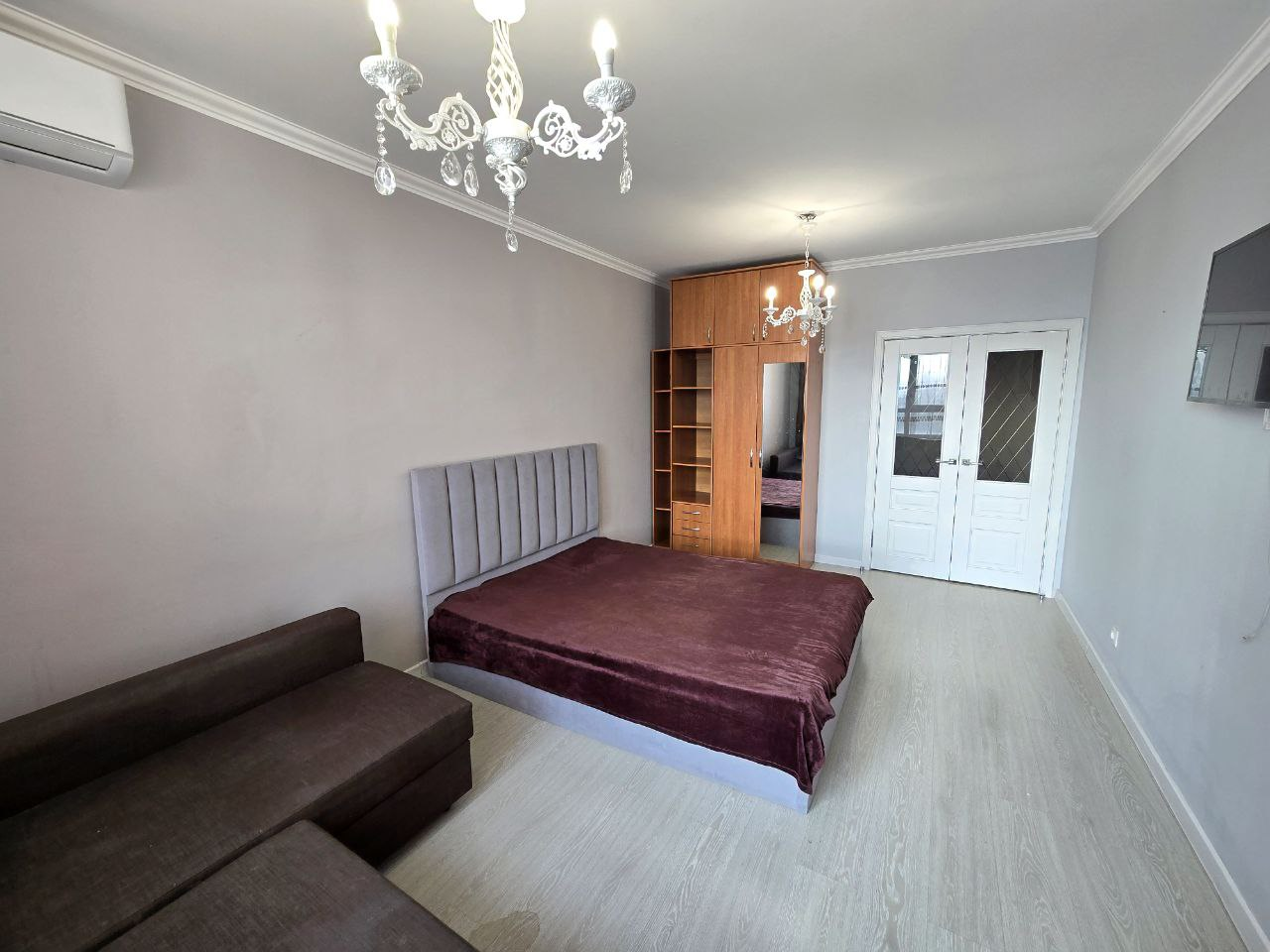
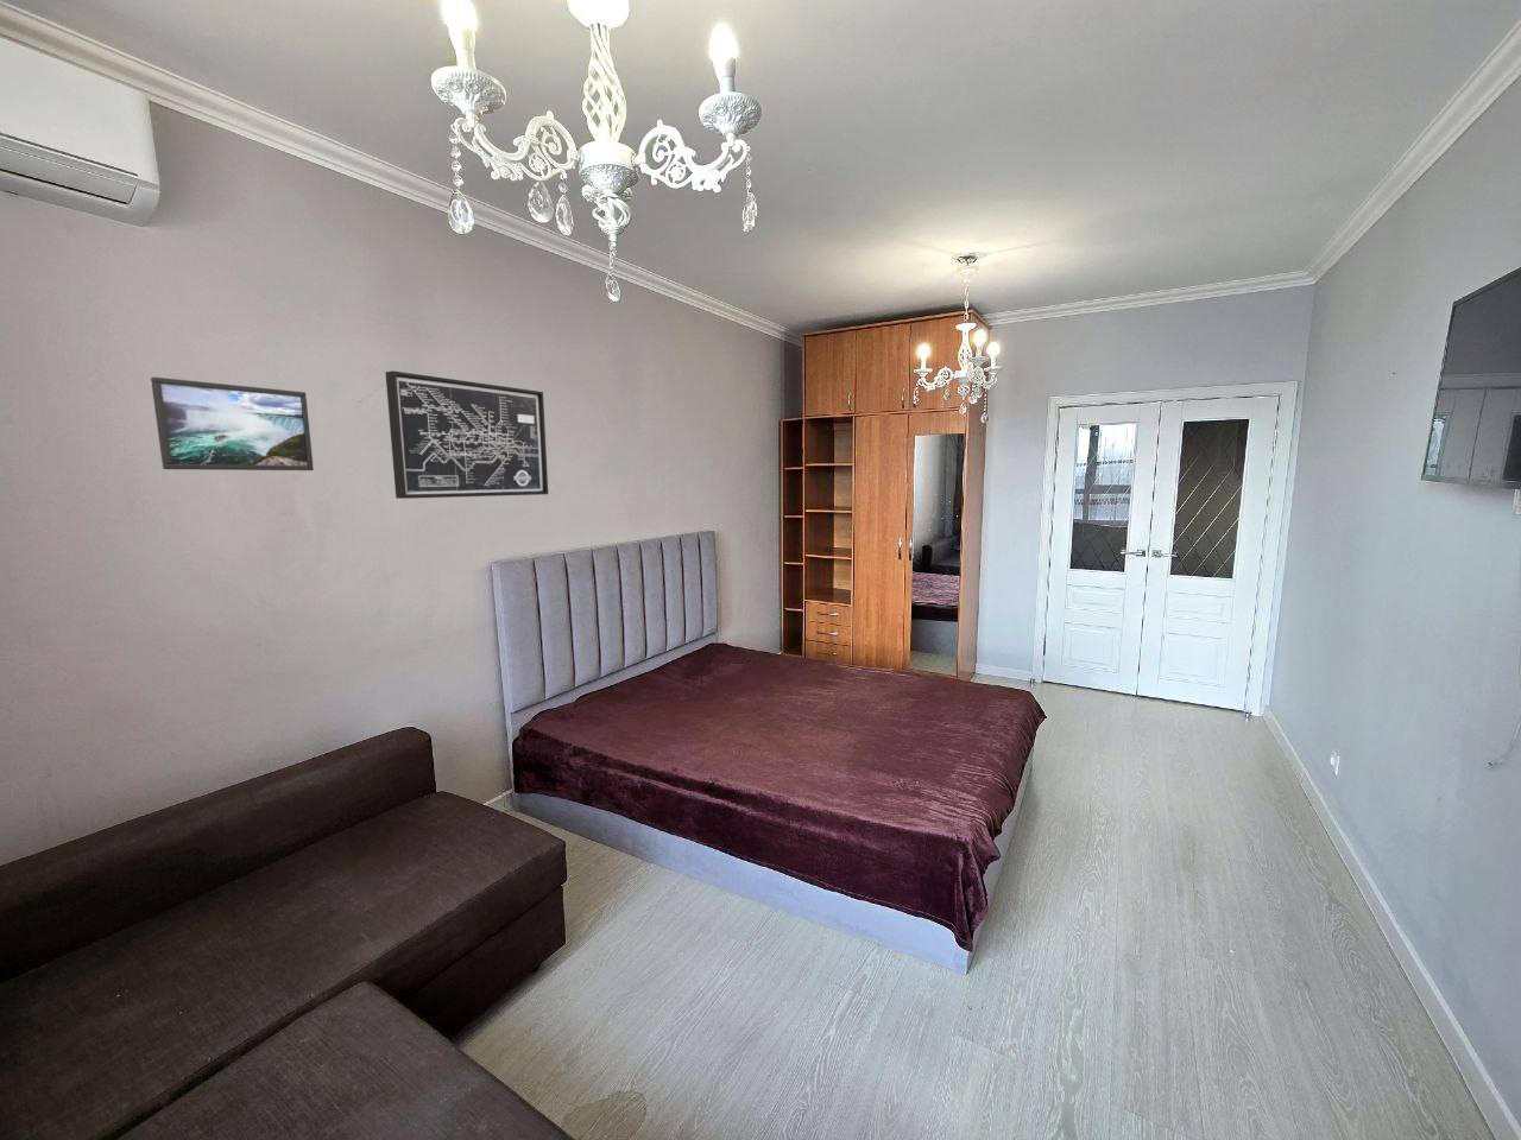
+ wall art (475, 439)
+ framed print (238, 428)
